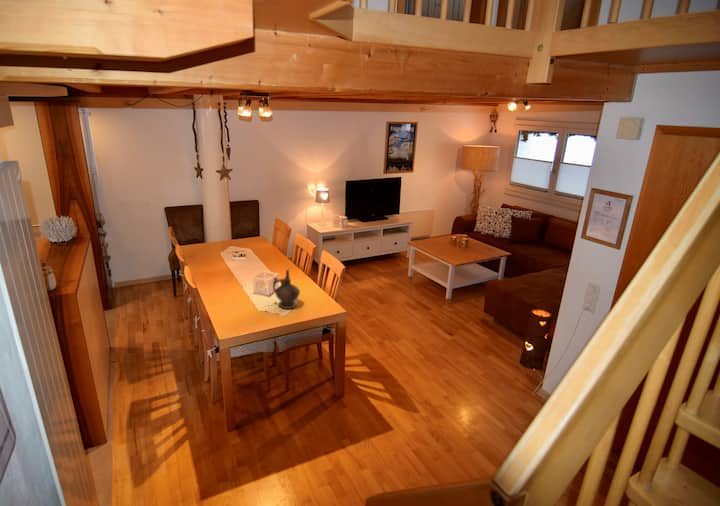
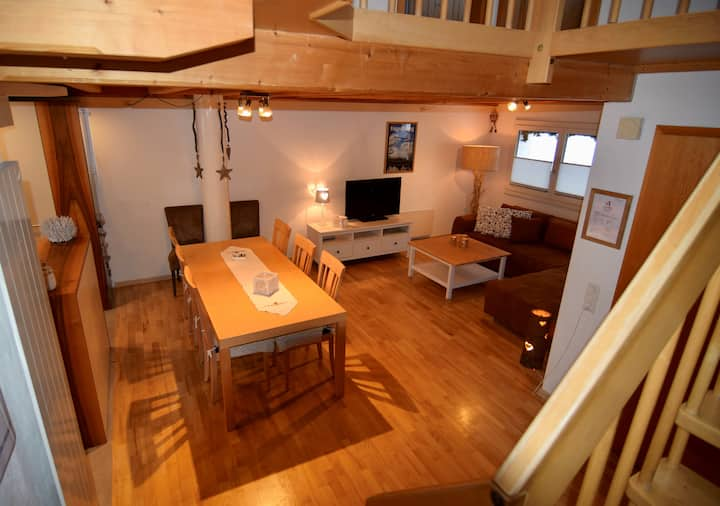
- ceremonial vessel (286, 288)
